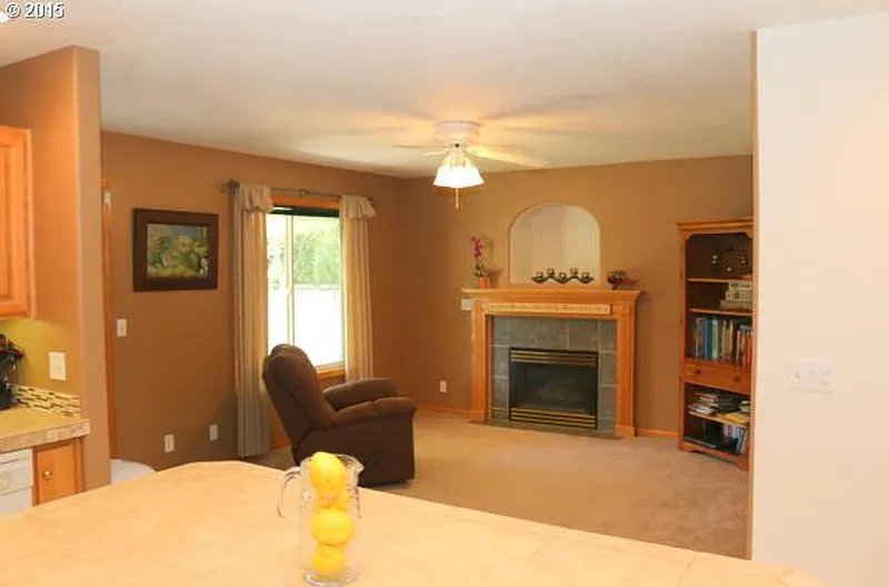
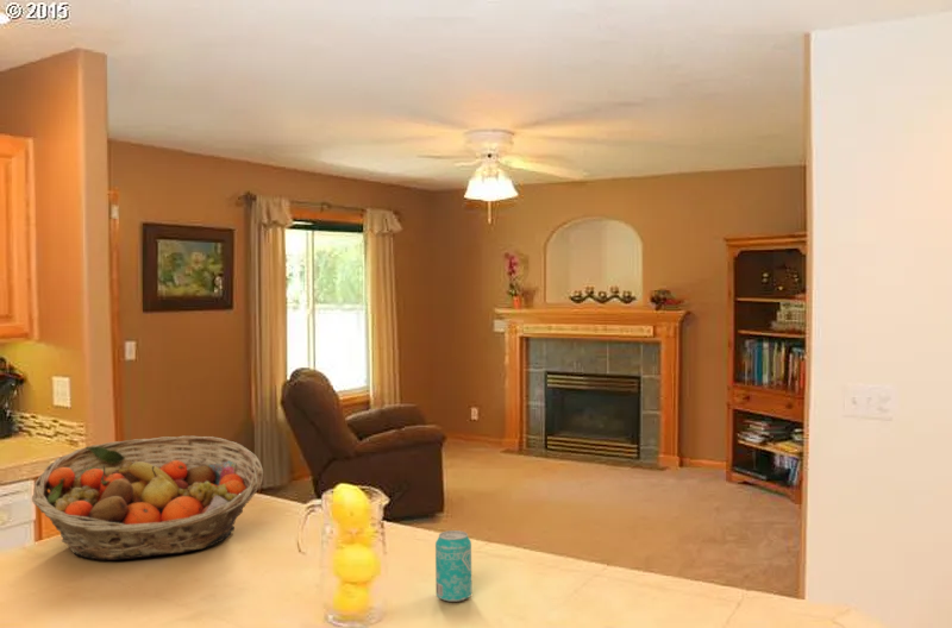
+ fruit basket (152, 494)
+ beverage can (453, 565)
